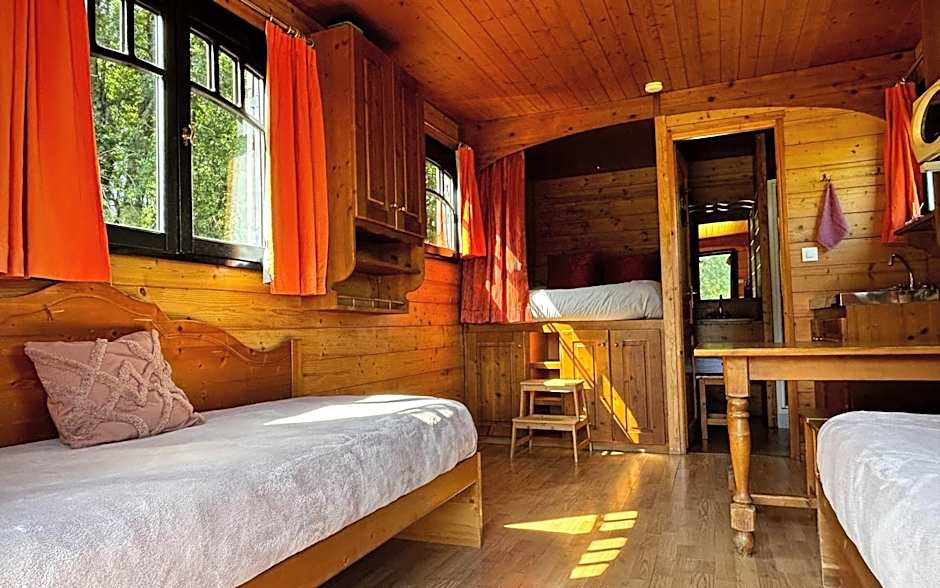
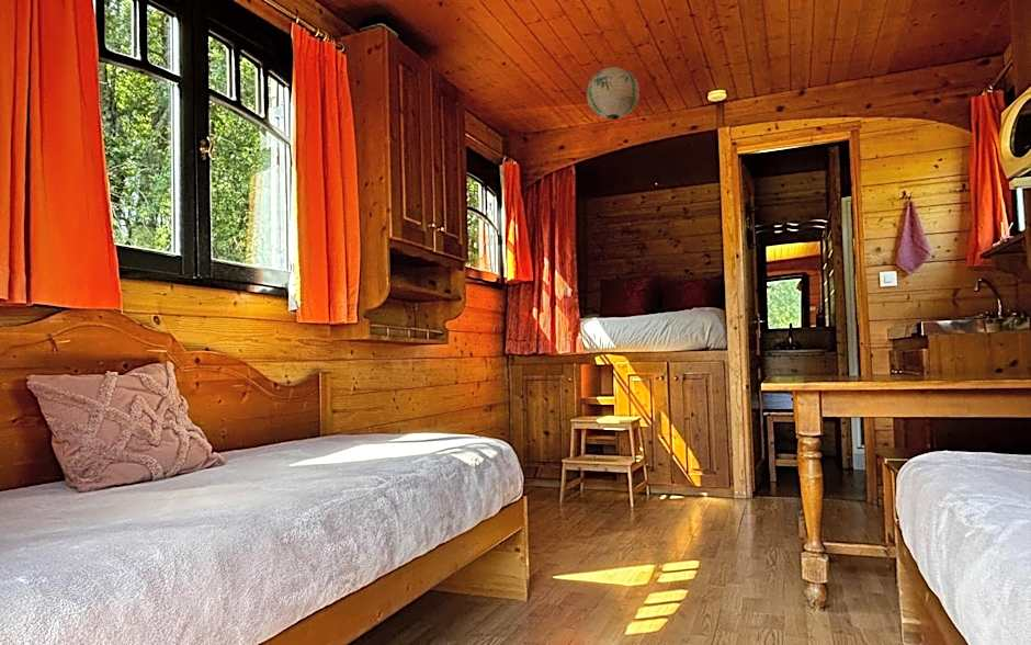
+ paper lantern (612, 93)
